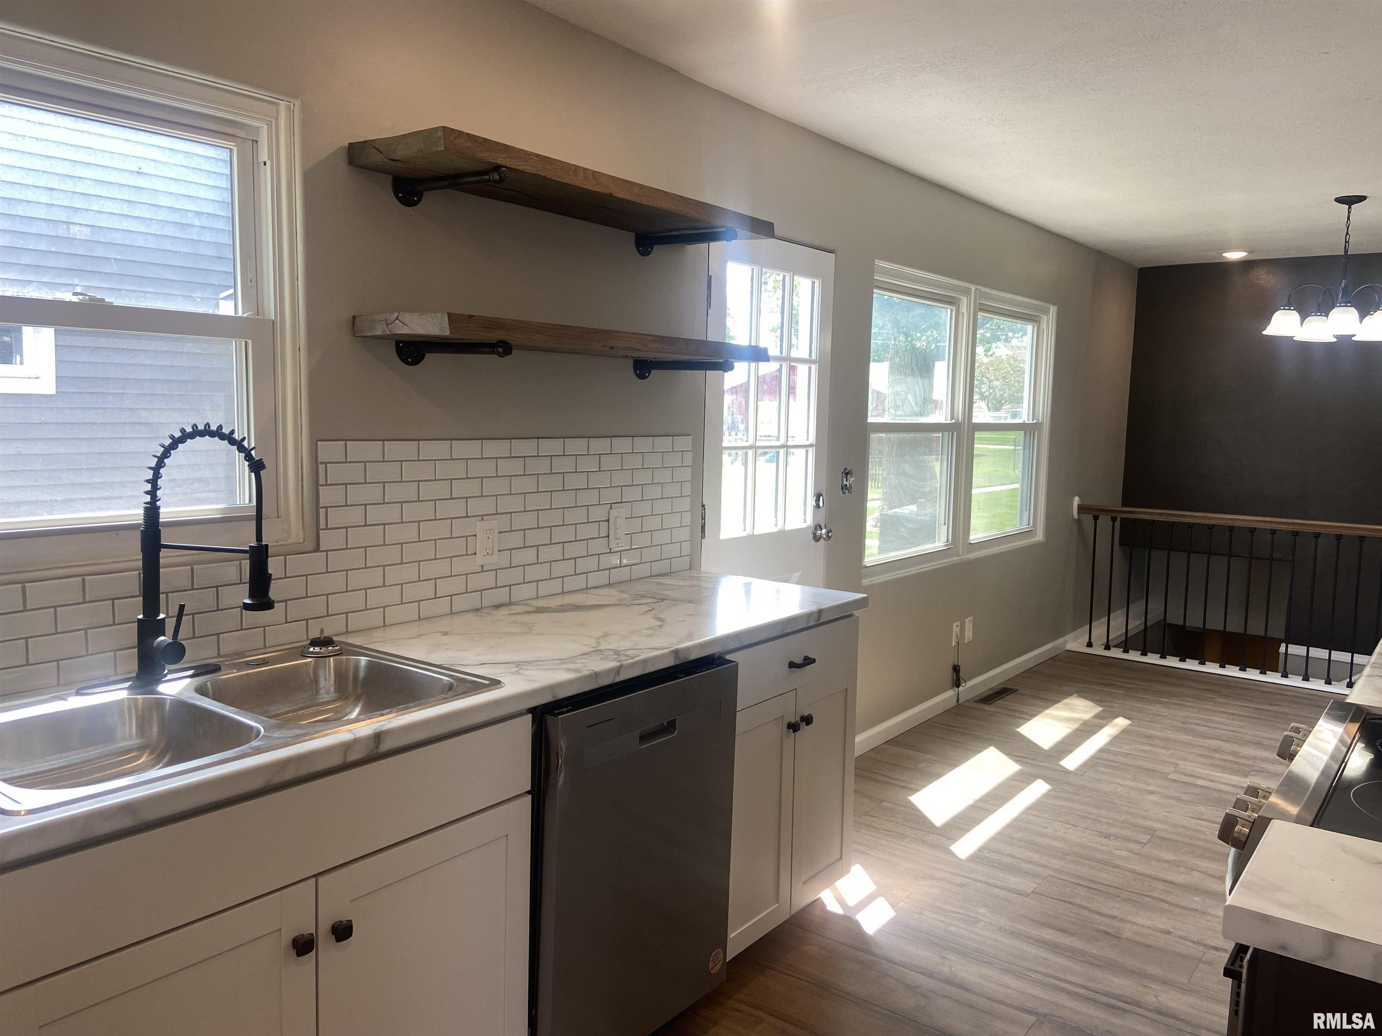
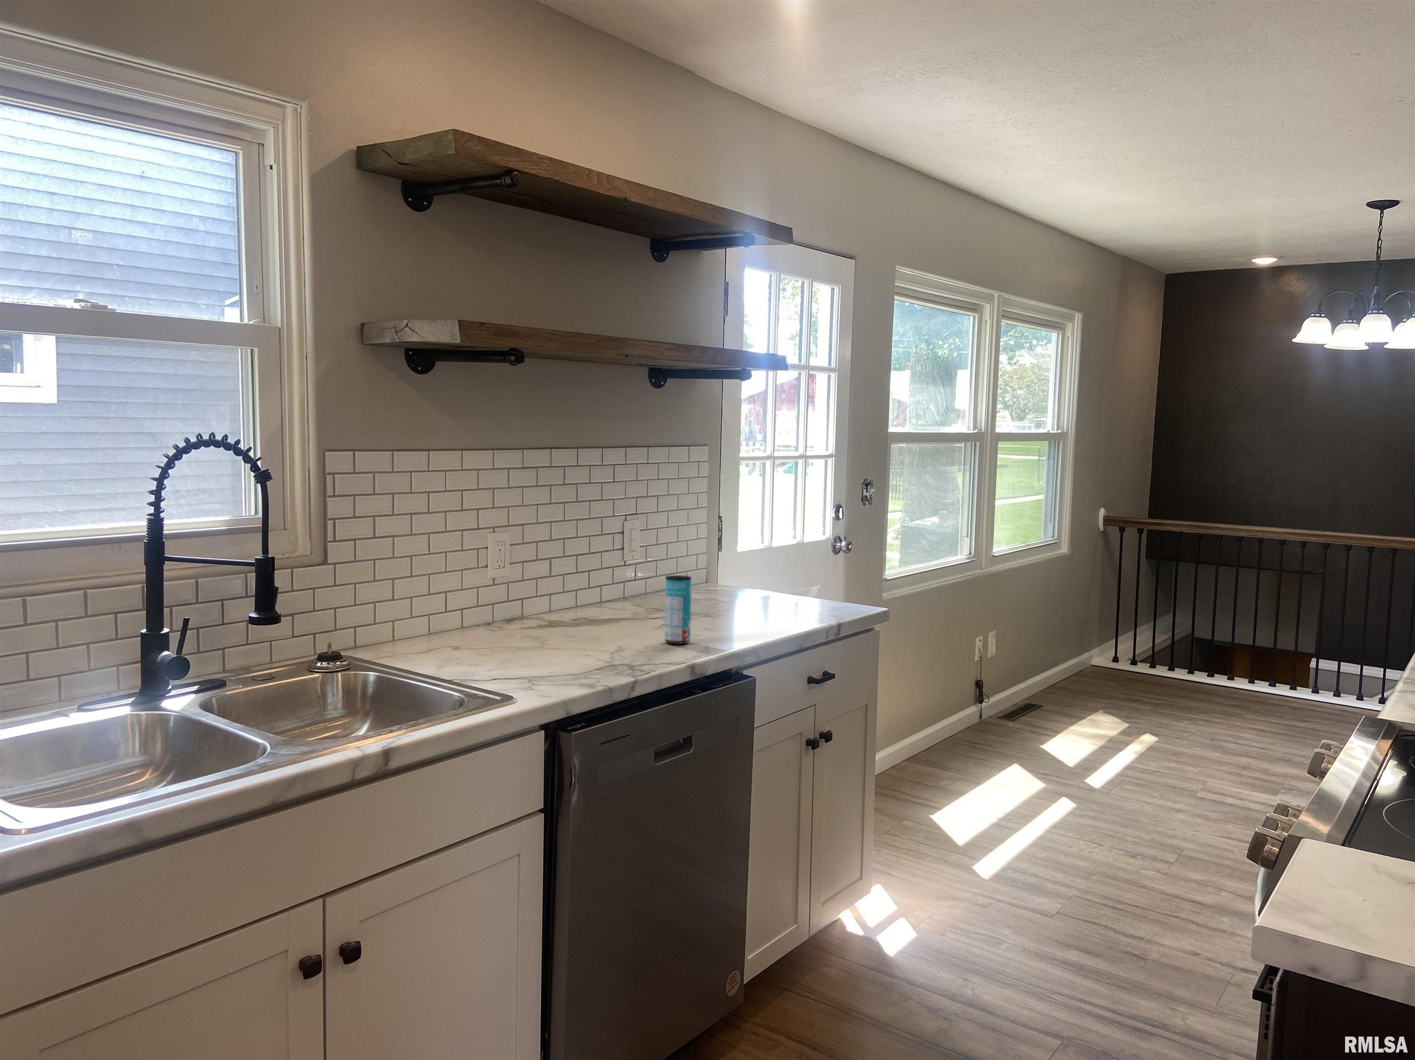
+ beverage can (677, 609)
